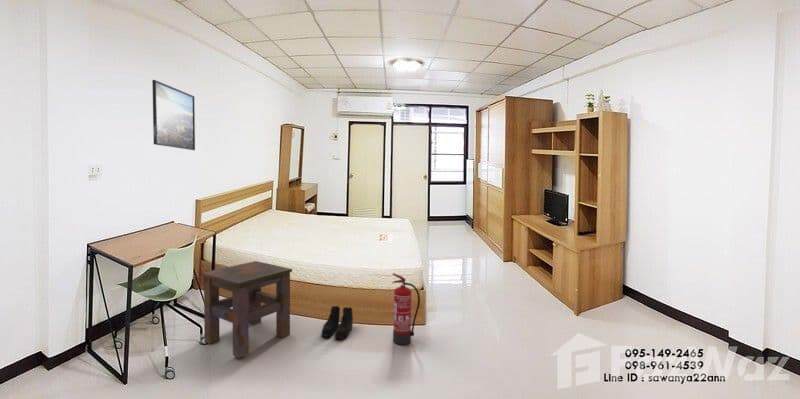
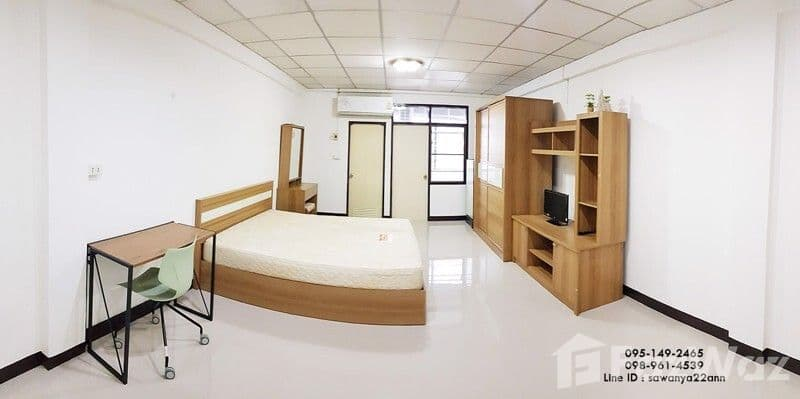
- boots (337, 320)
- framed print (175, 118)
- side table (248, 304)
- fire extinguisher (405, 307)
